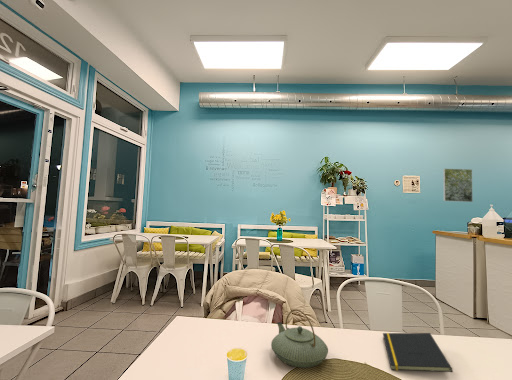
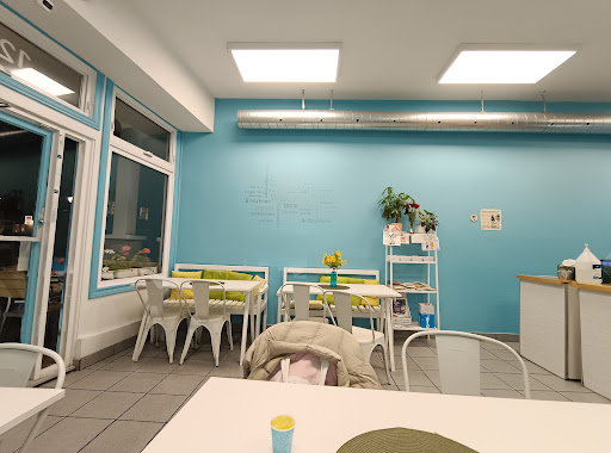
- teapot (297, 332)
- notepad (412, 349)
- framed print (457, 185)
